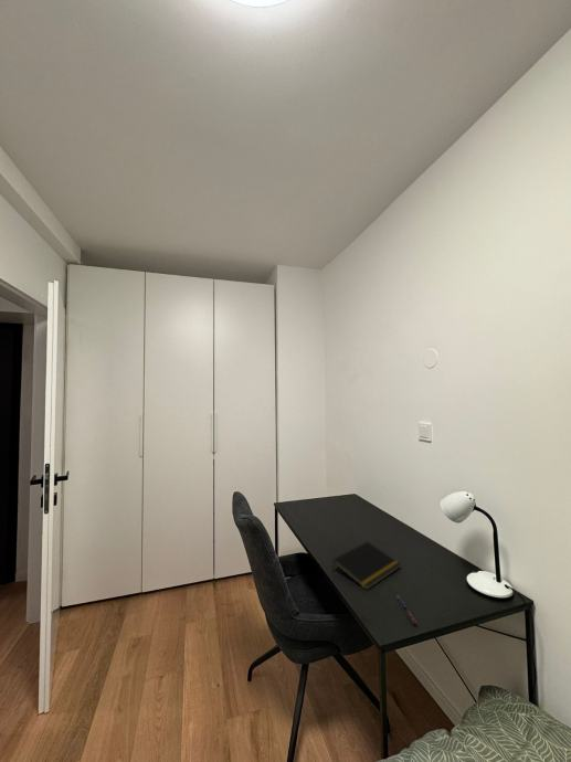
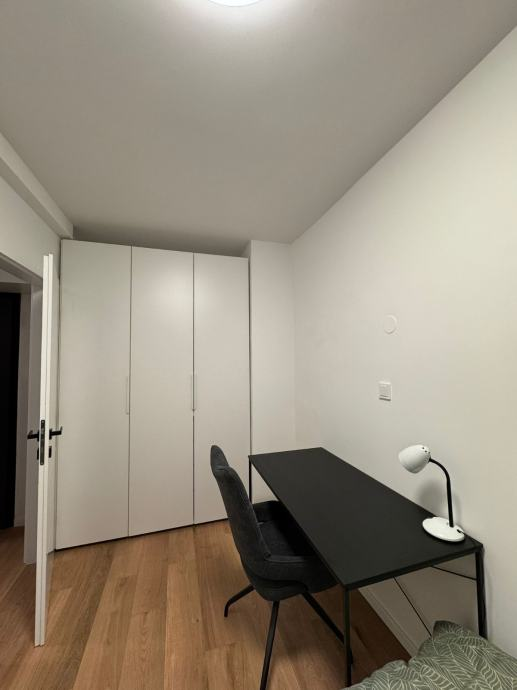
- pen (405, 607)
- notepad (367, 562)
